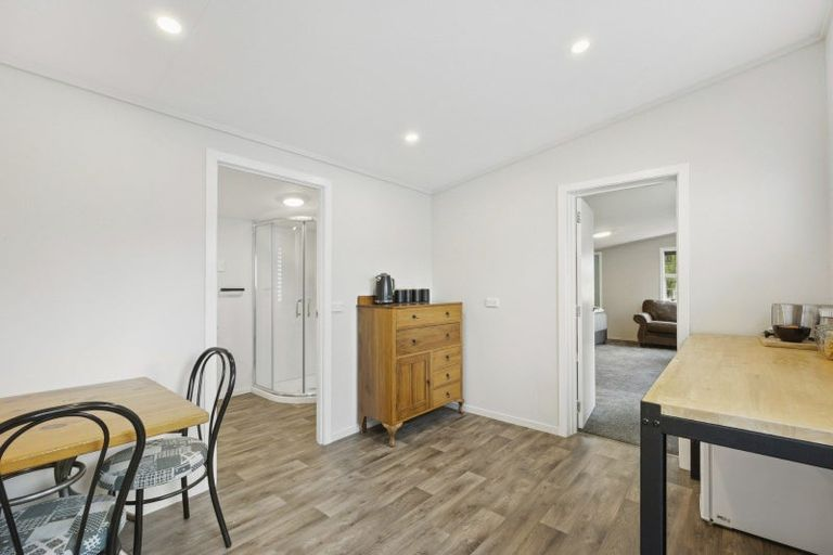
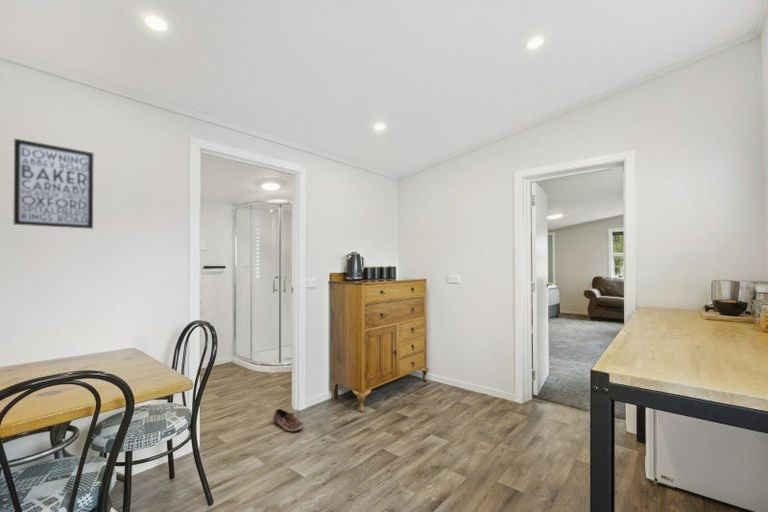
+ shoe (288, 419)
+ wall art (56, 186)
